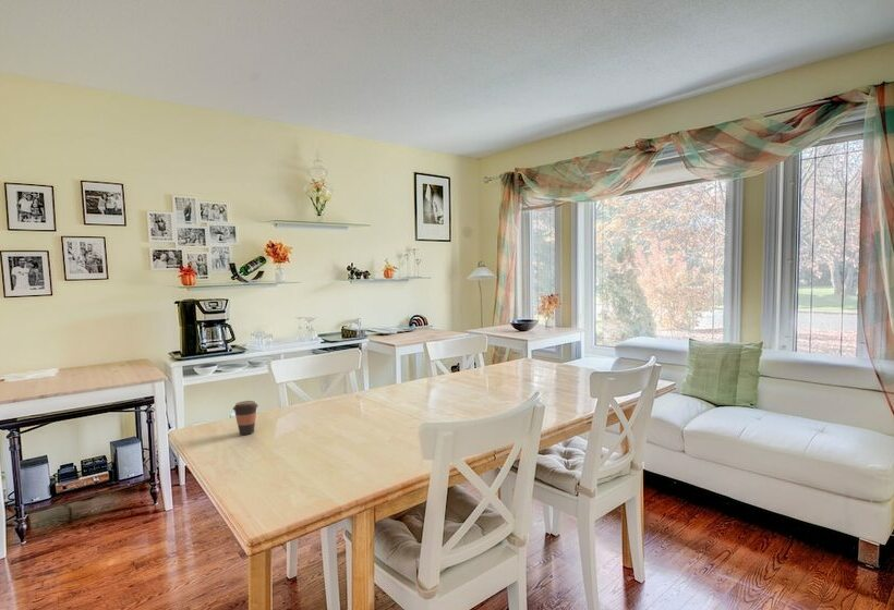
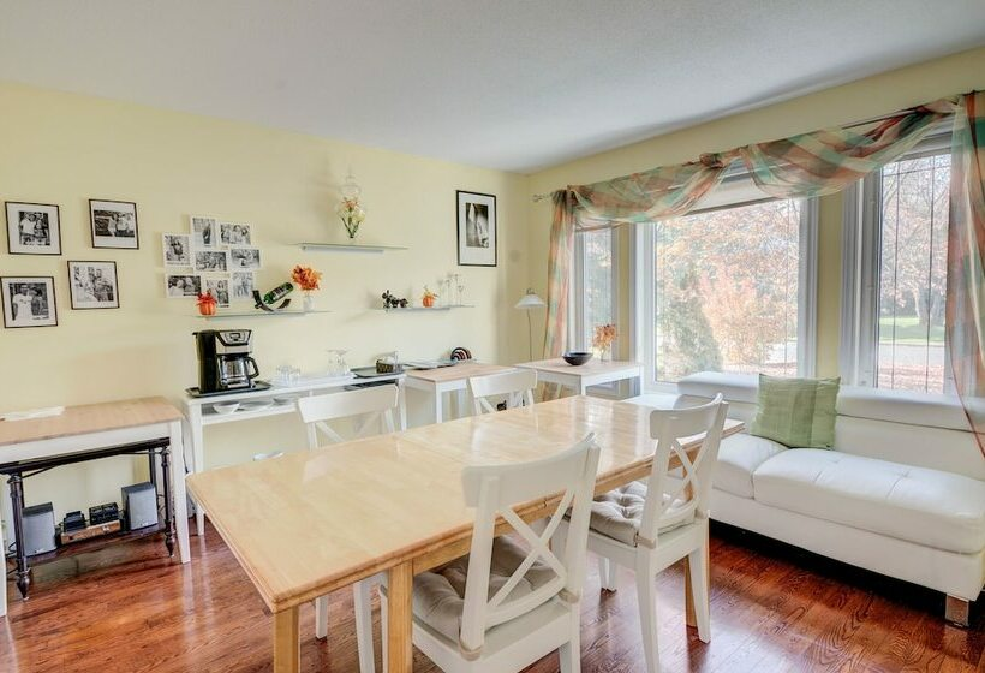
- coffee cup (245, 417)
